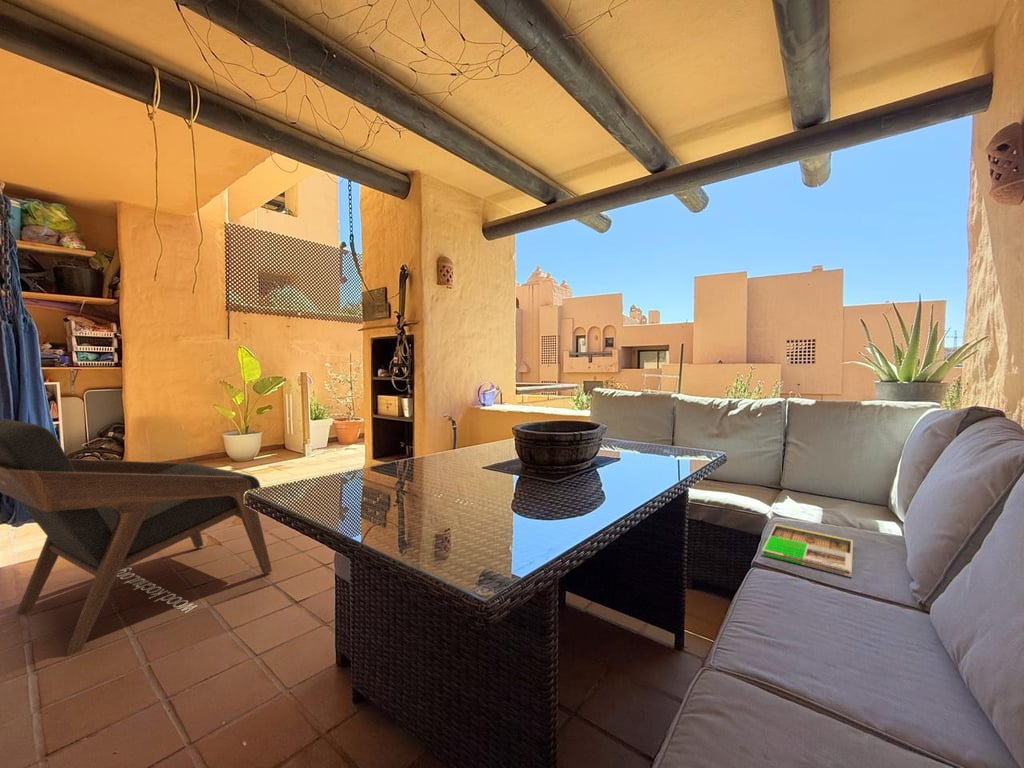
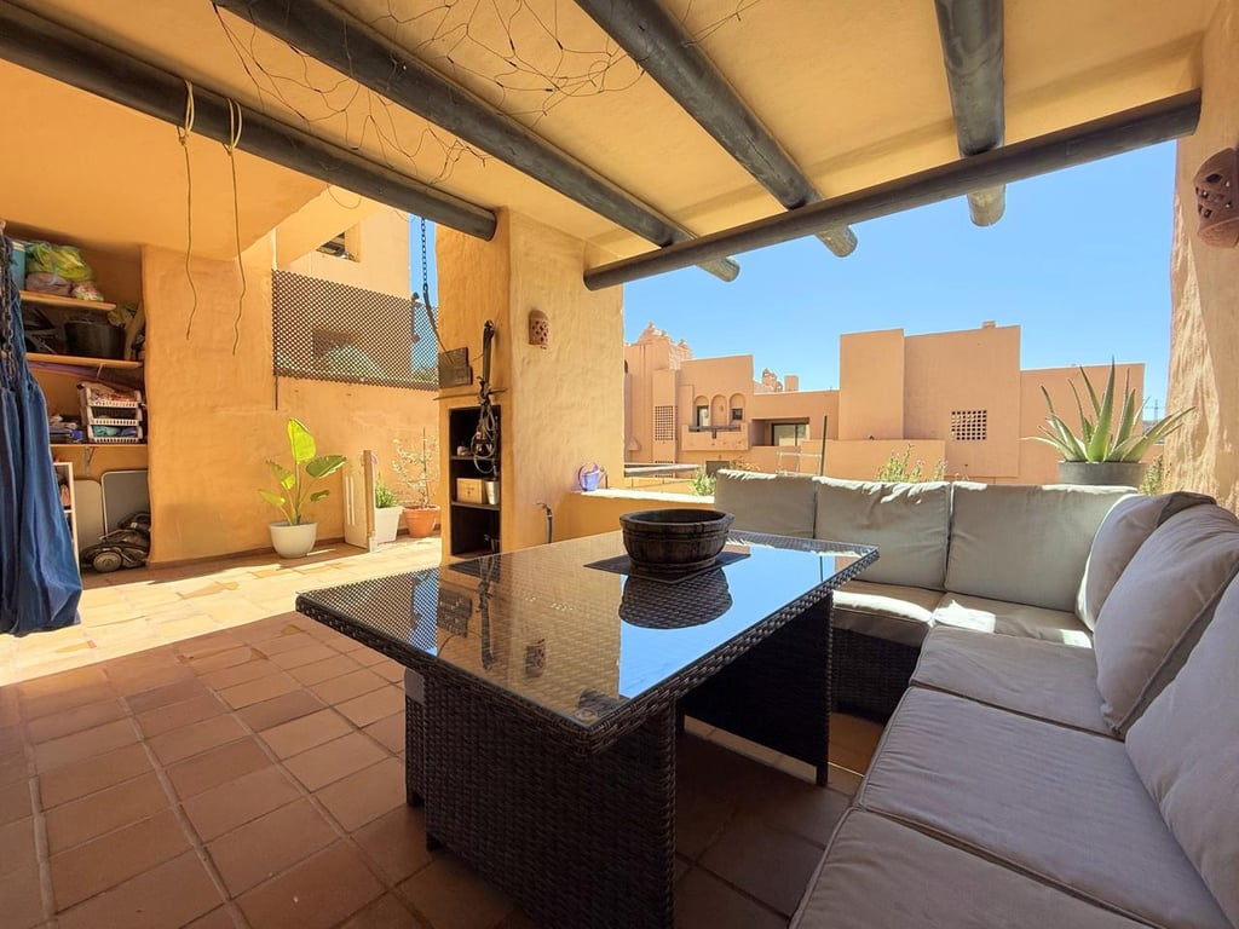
- lounge chair (132, 503)
- magazine (808, 547)
